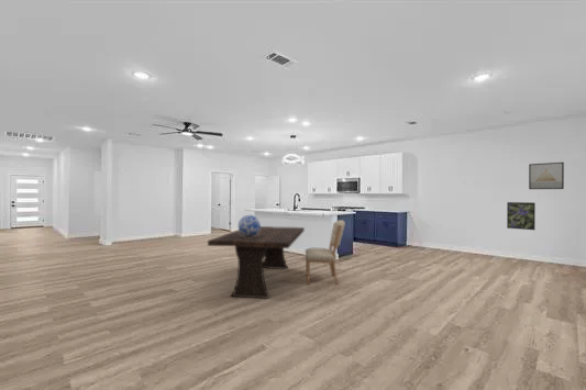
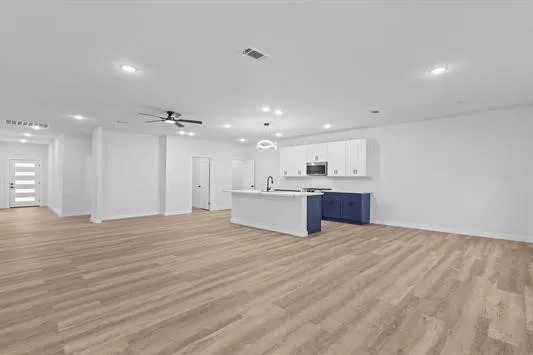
- dining table (264, 256)
- wall art (545, 176)
- decorative globe (248, 225)
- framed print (520, 215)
- chair (324, 249)
